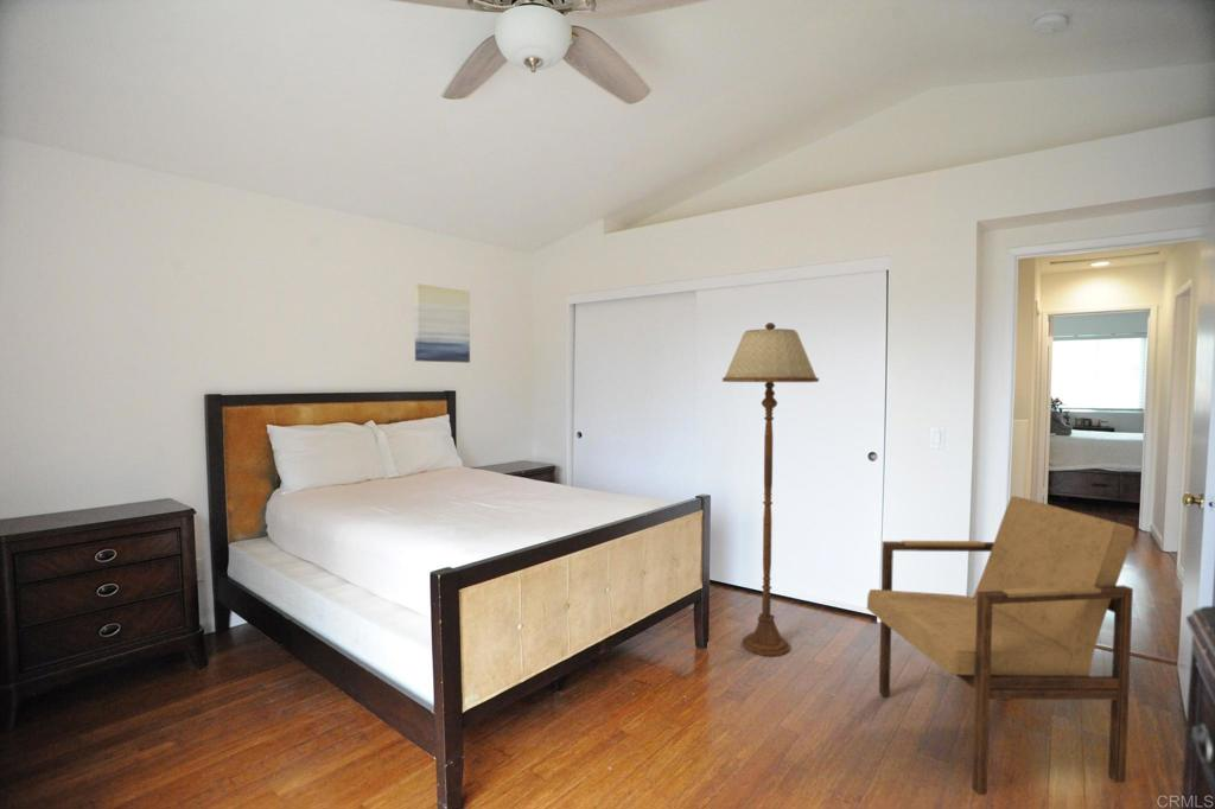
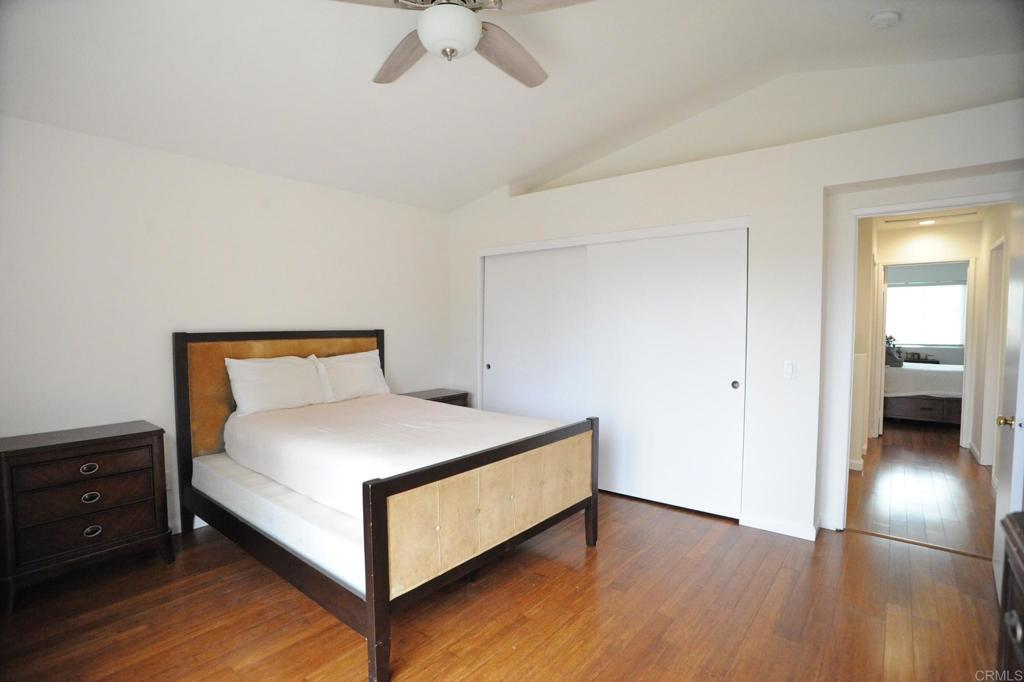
- armchair (987, 622)
- wall art (443, 324)
- floor lamp (768, 485)
